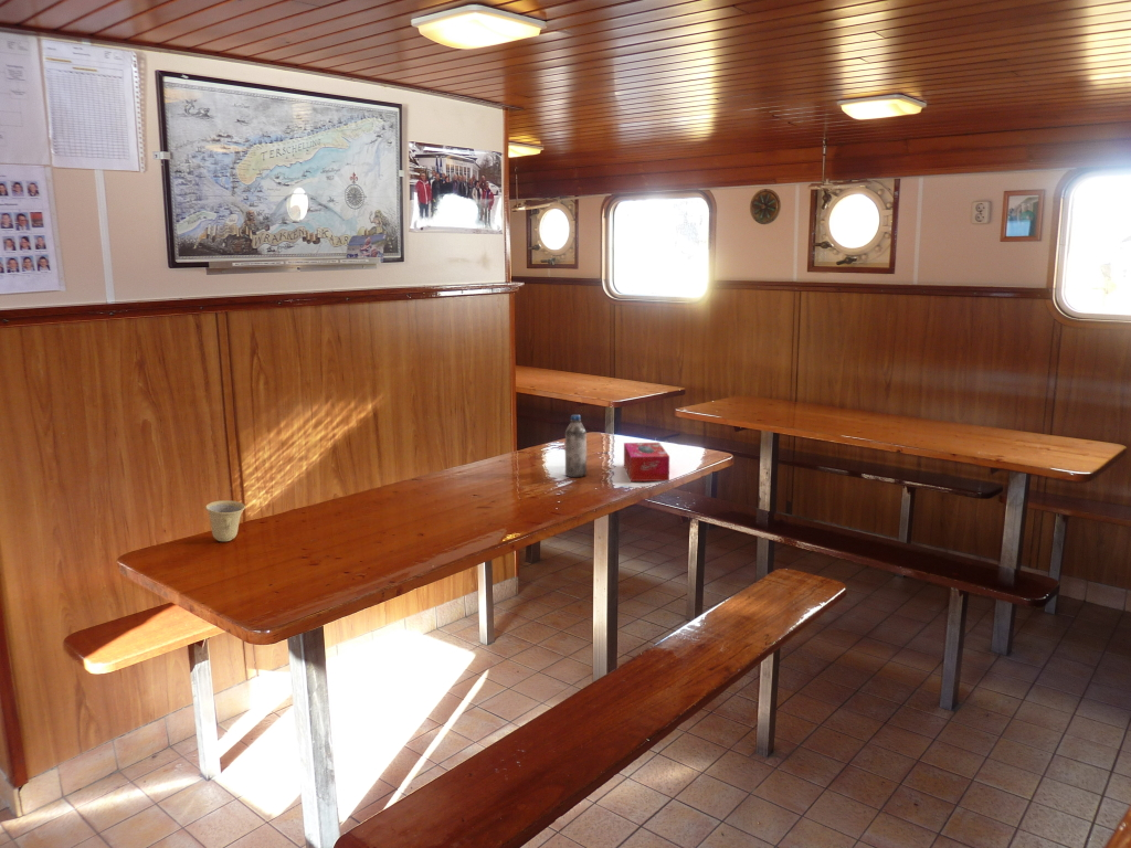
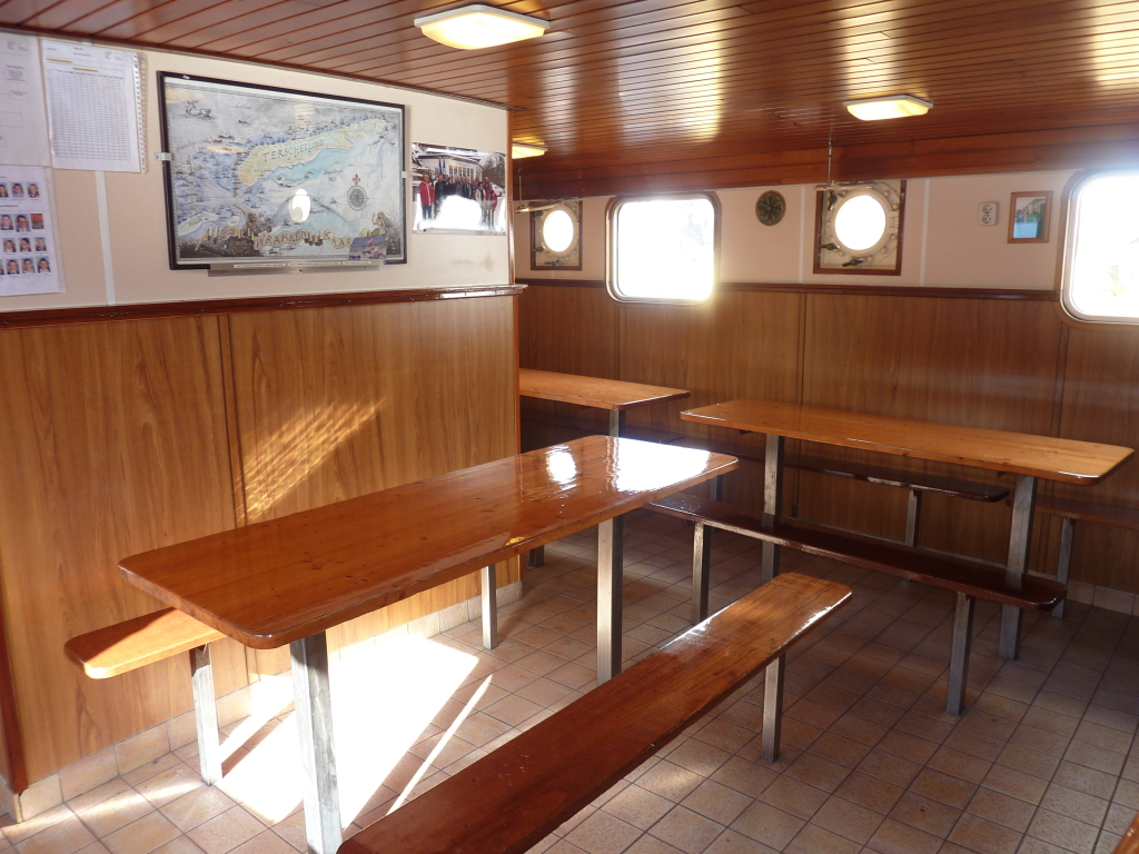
- tissue box (645, 460)
- water bottle (575, 445)
- cup (226, 521)
